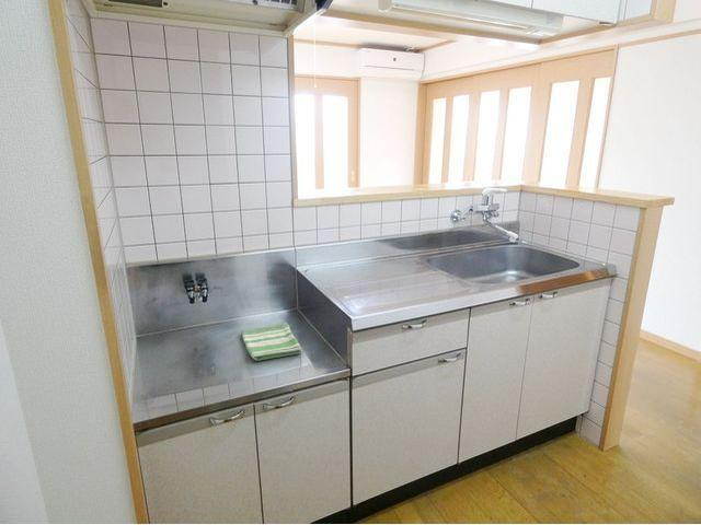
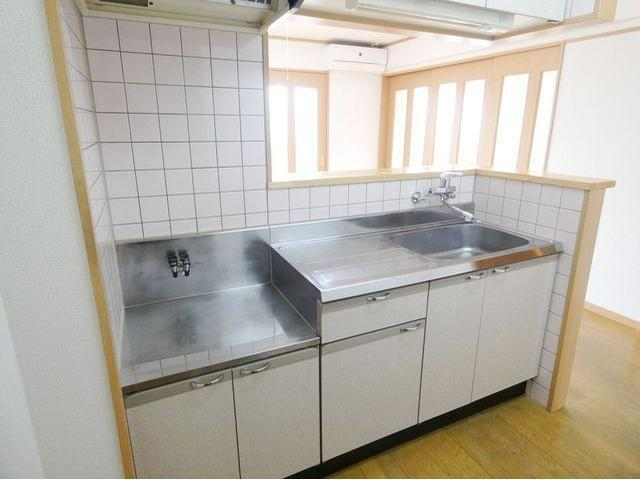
- dish towel (271, 339)
